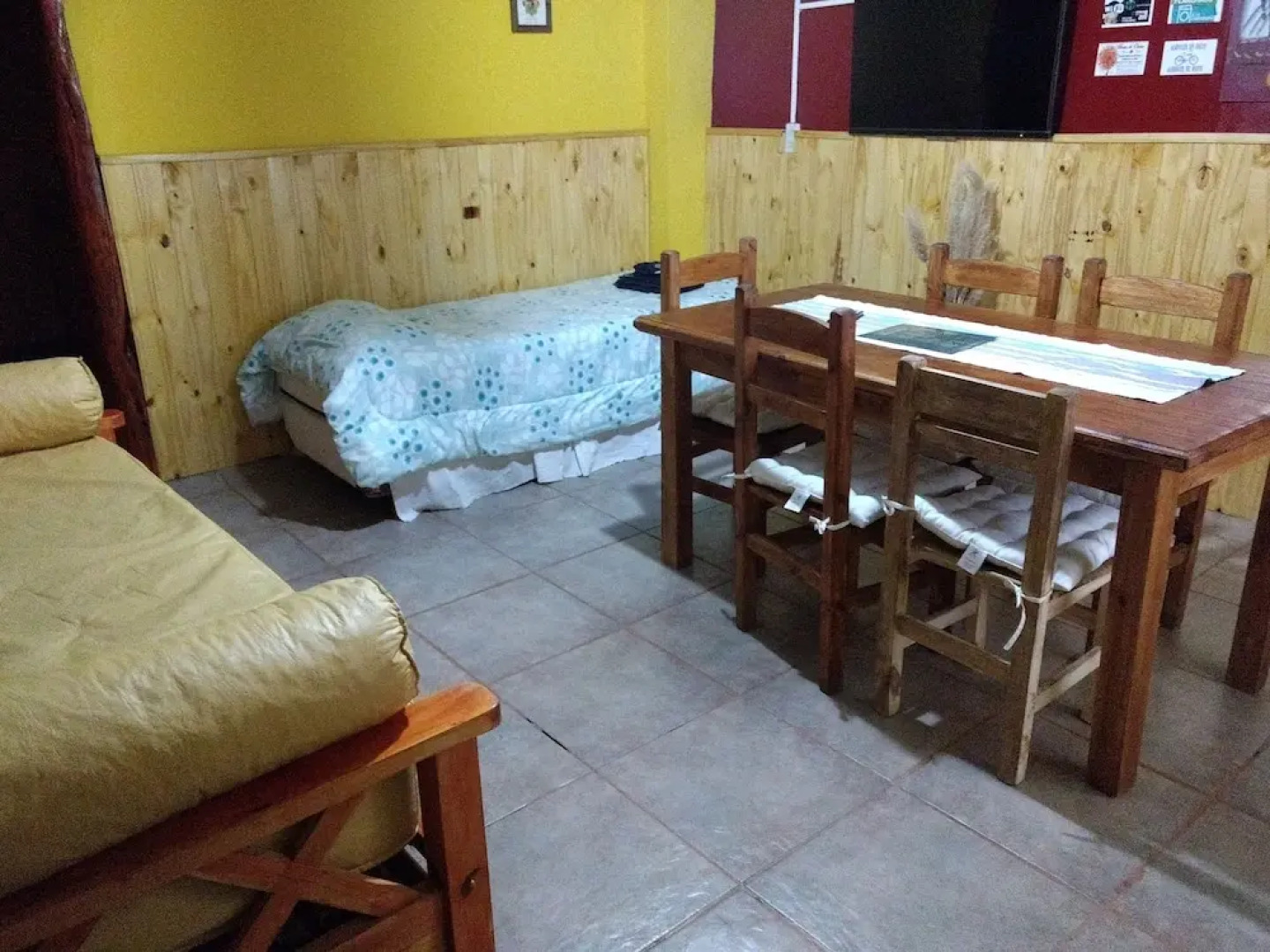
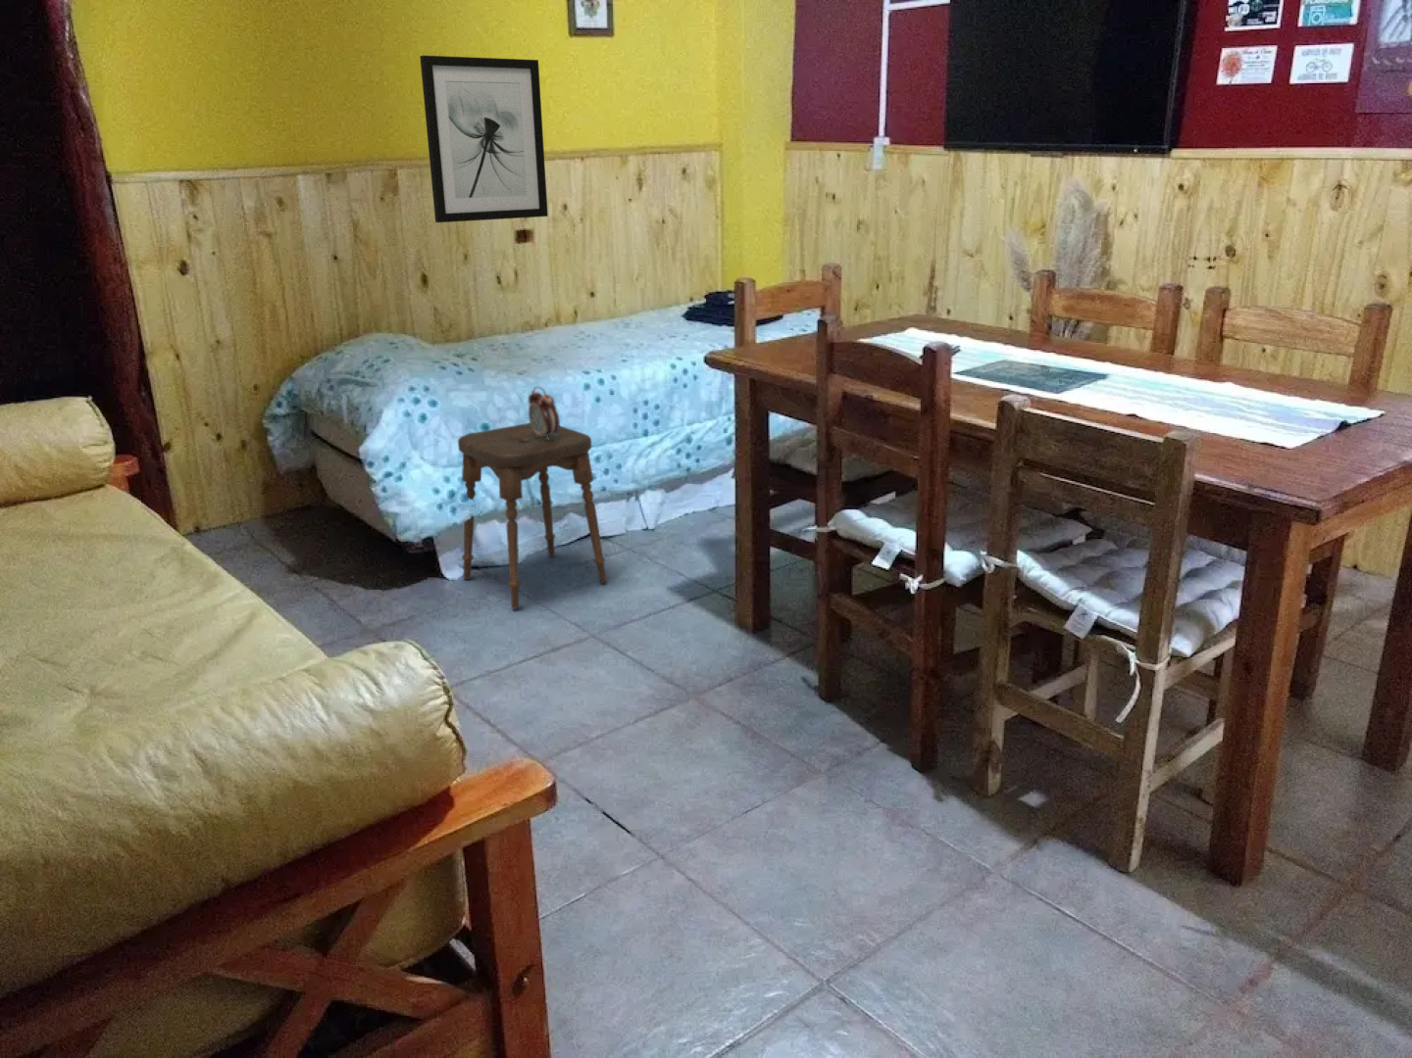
+ wall art (486, 140)
+ alarm clock (545, 411)
+ stool (517, 511)
